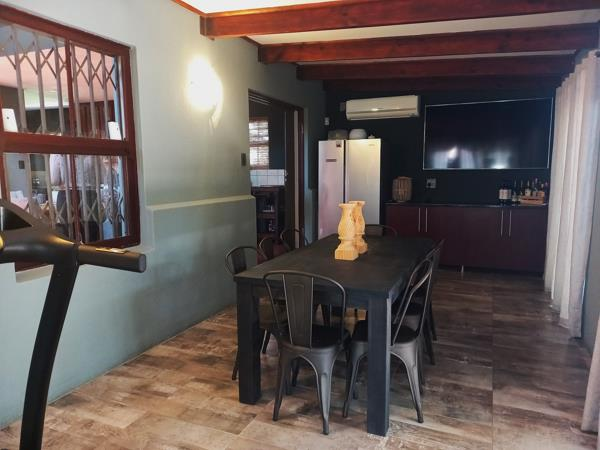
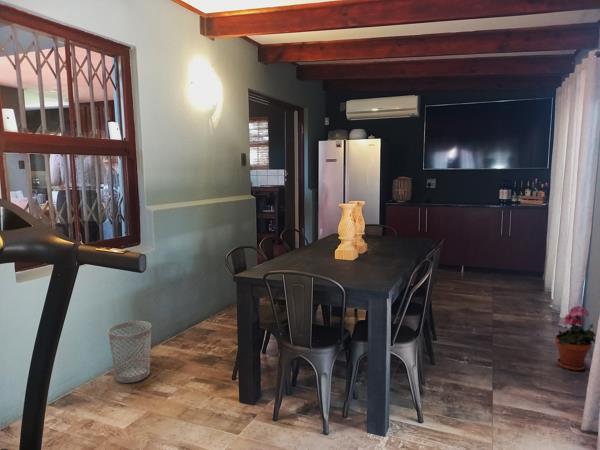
+ potted plant (575, 335)
+ wastebasket (130, 352)
